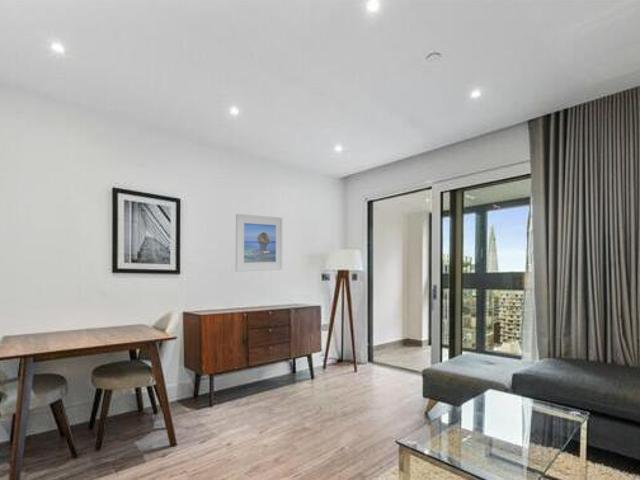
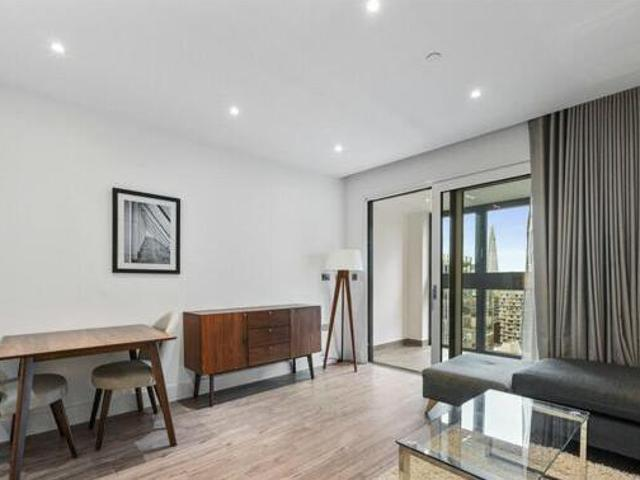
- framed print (260, 243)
